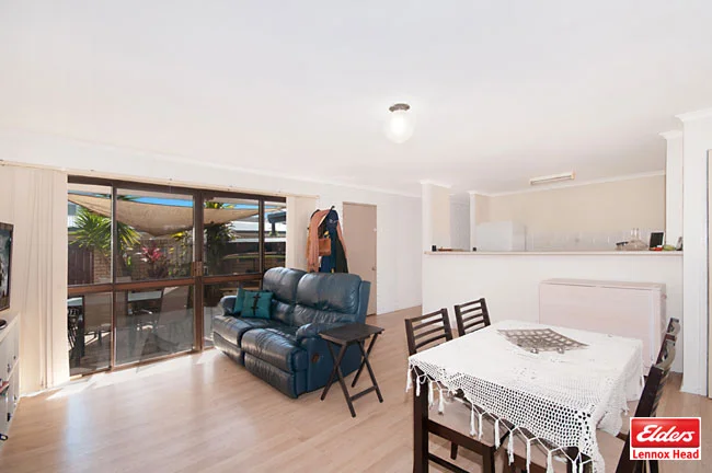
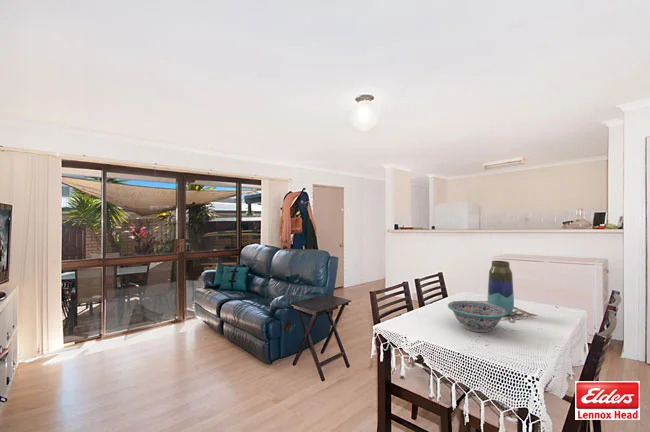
+ decorative bowl (476, 317)
+ vase (500, 287)
